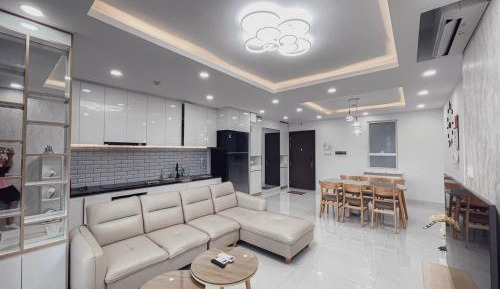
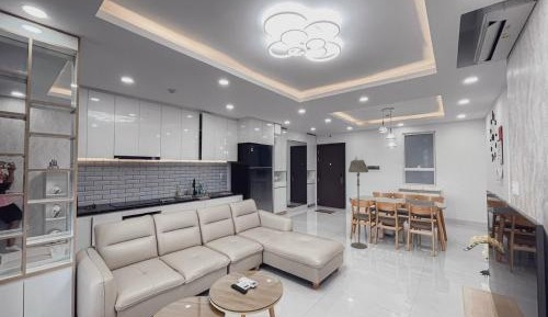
+ floor lamp (358, 202)
